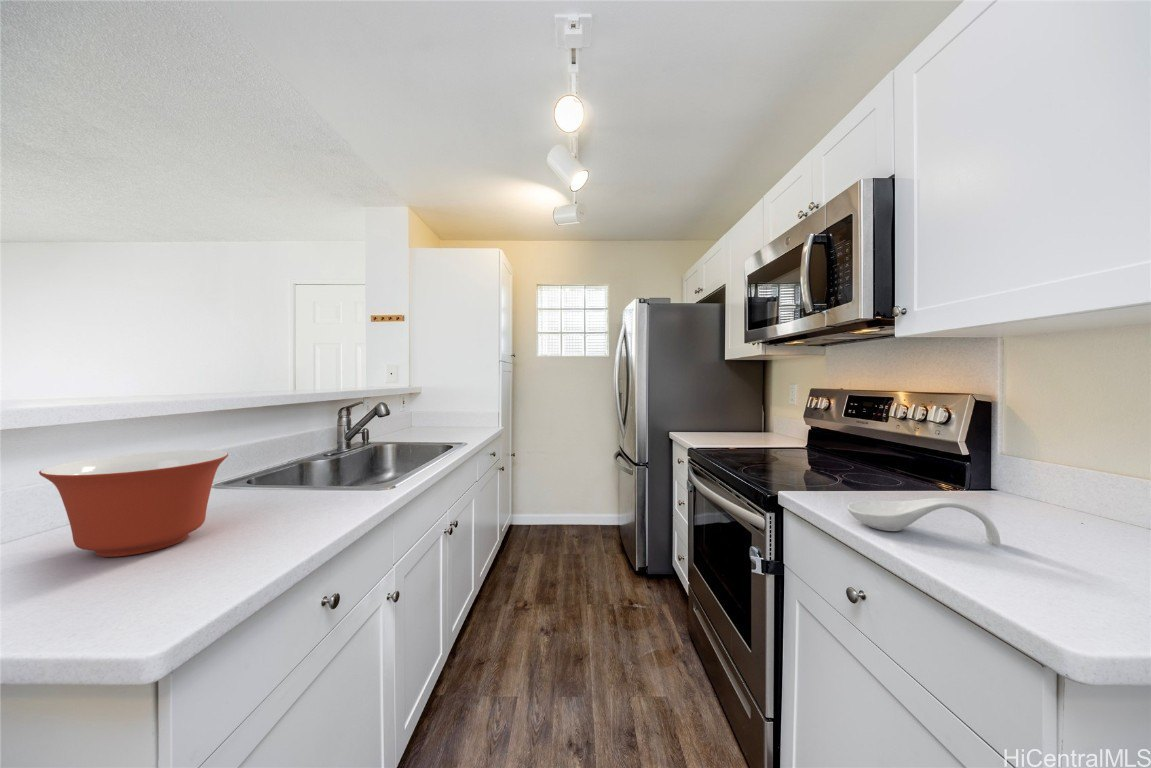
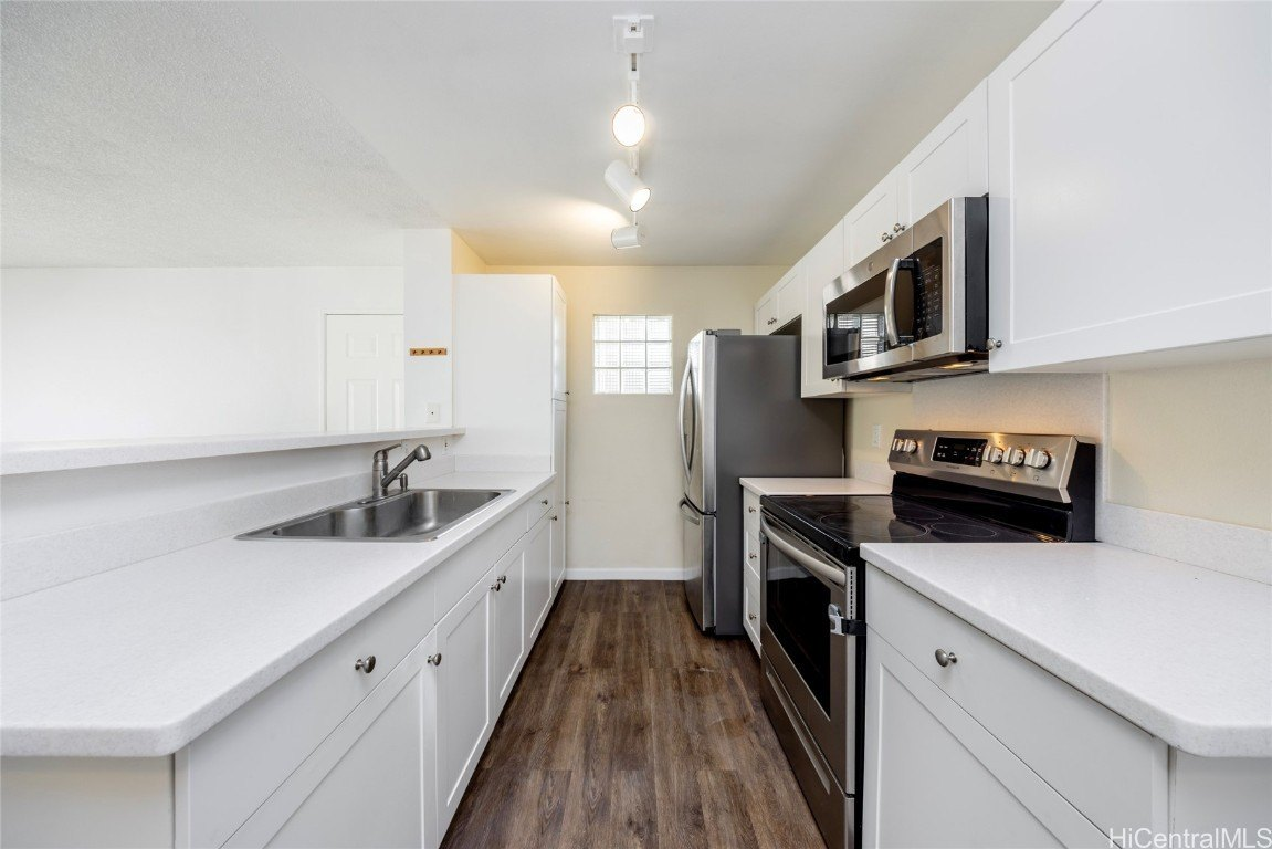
- spoon rest (916, 513)
- mixing bowl (144, 502)
